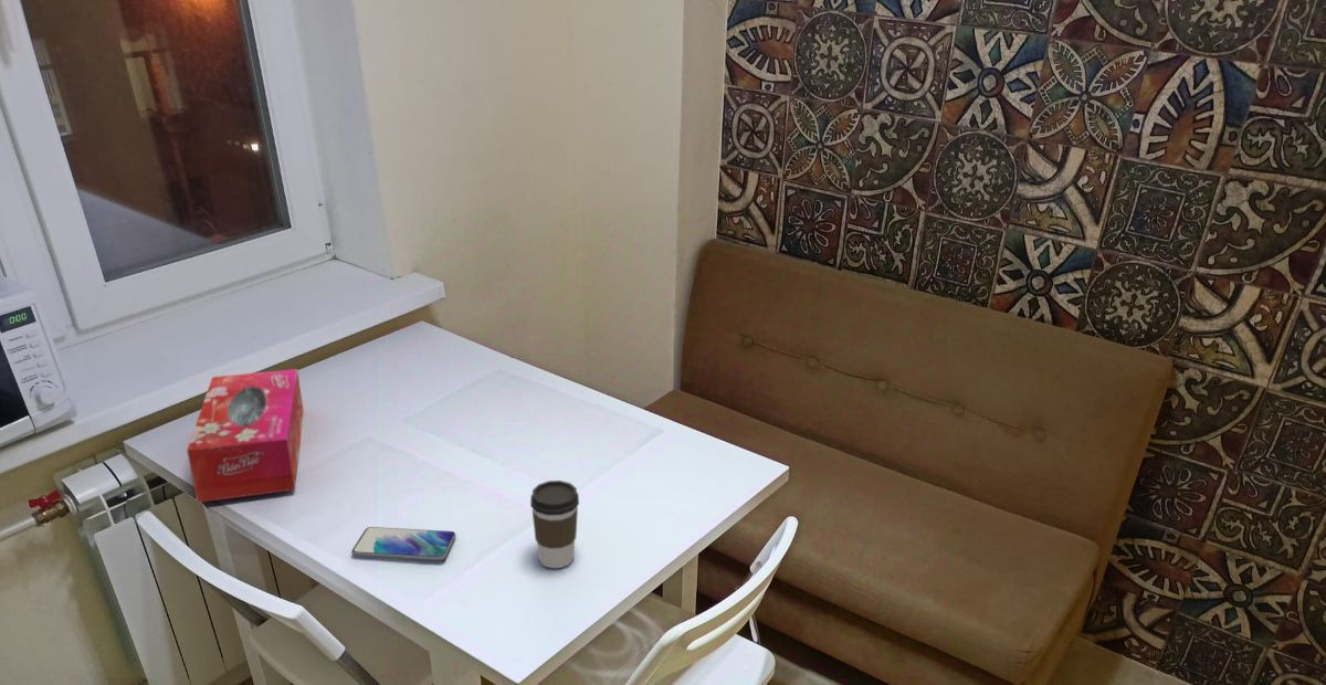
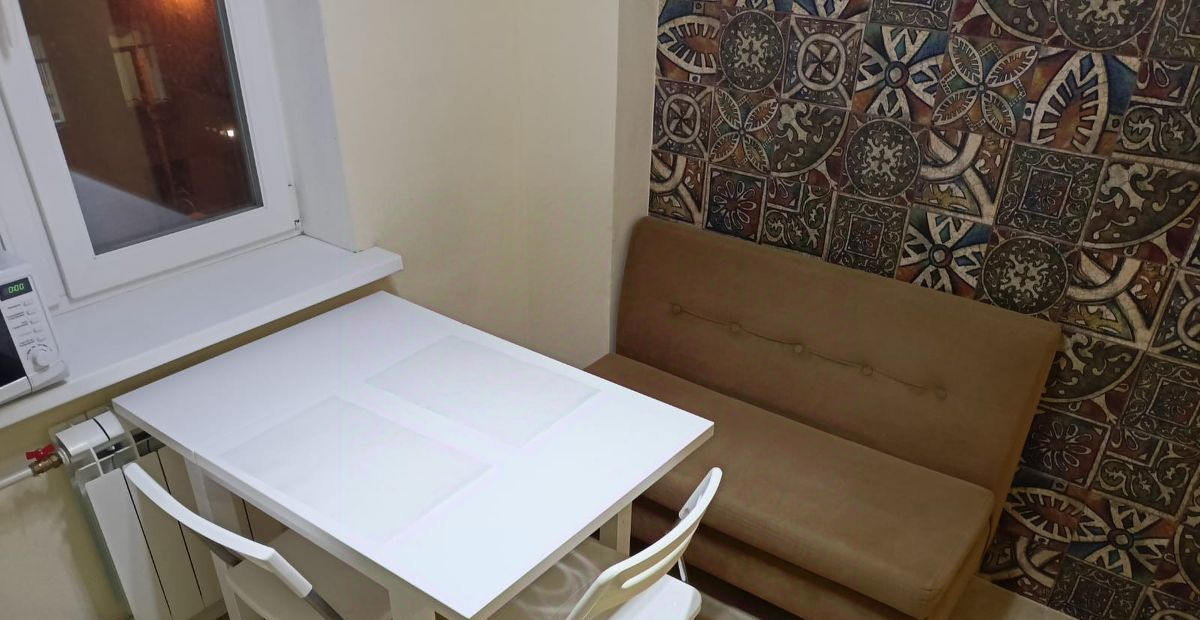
- coffee cup (555, 525)
- smartphone (404, 544)
- tissue box (251, 430)
